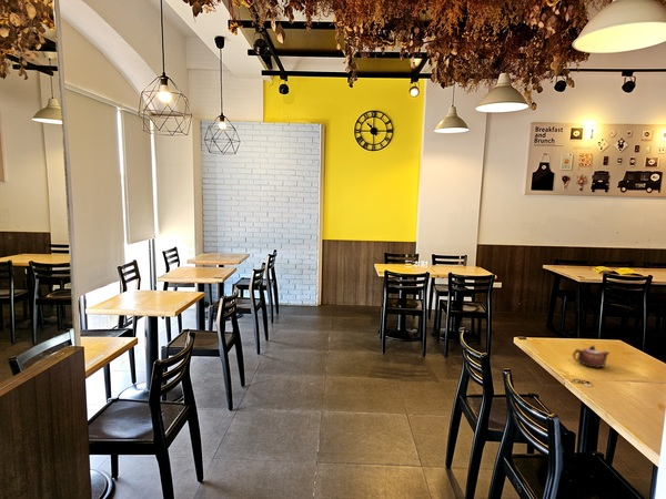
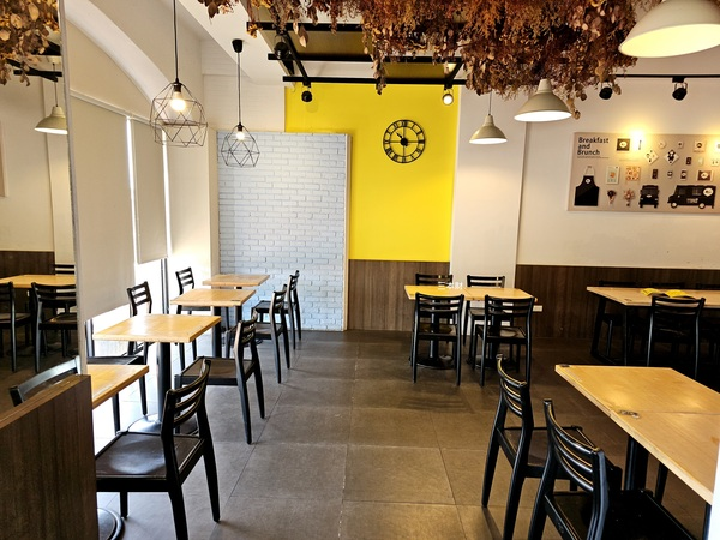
- teapot (591, 354)
